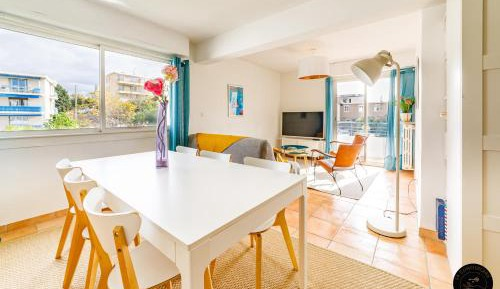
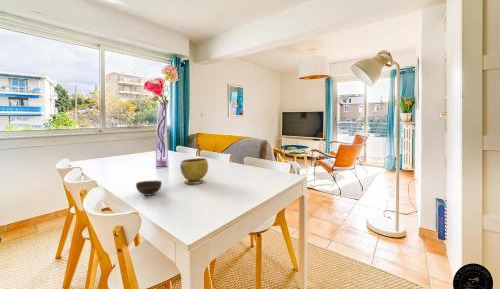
+ bowl (194, 170)
+ cup (150, 187)
